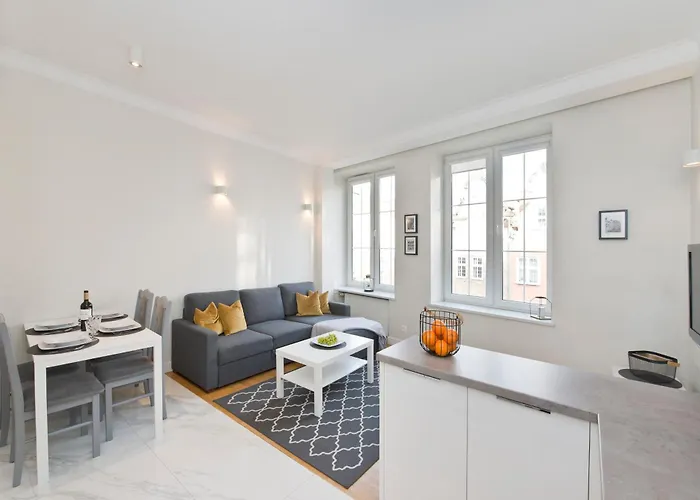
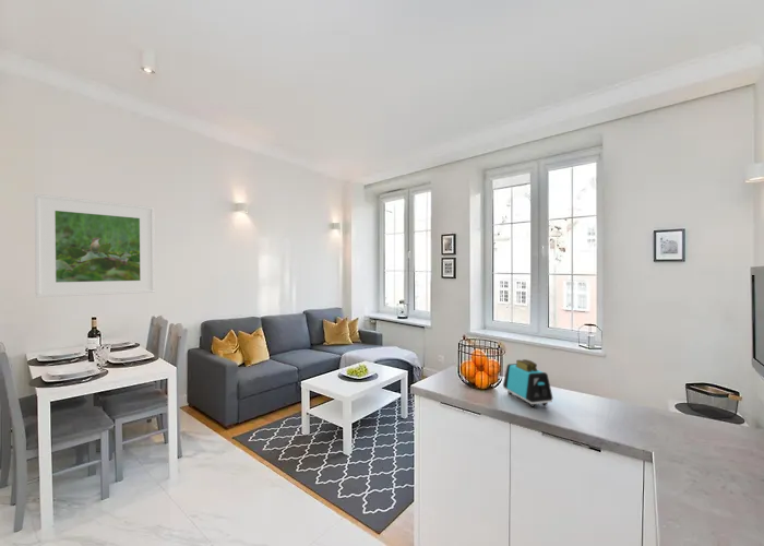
+ toaster (526, 380)
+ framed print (100, 248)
